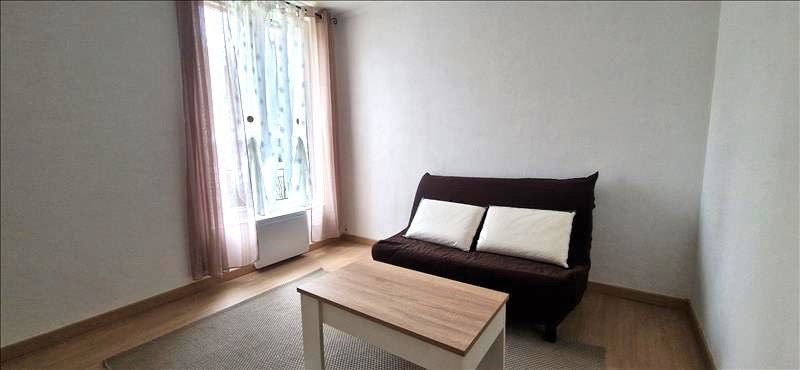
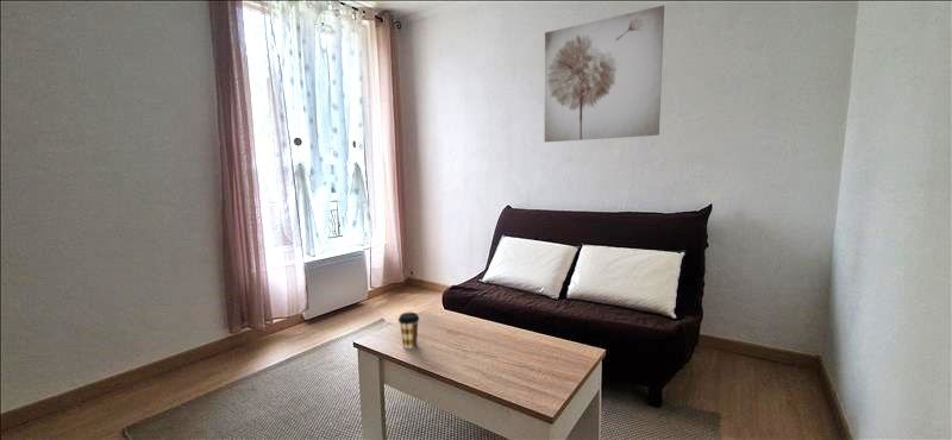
+ coffee cup (408, 331)
+ wall art (599, 80)
